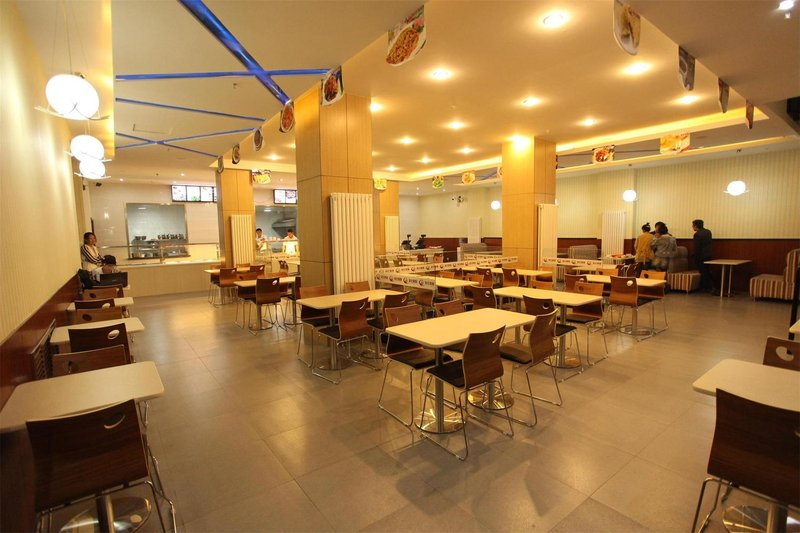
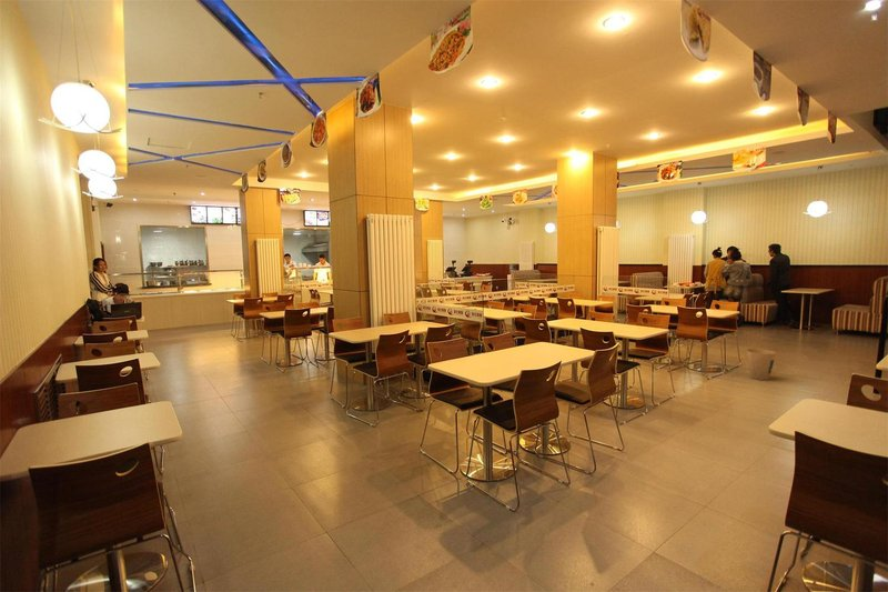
+ trash can (760, 364)
